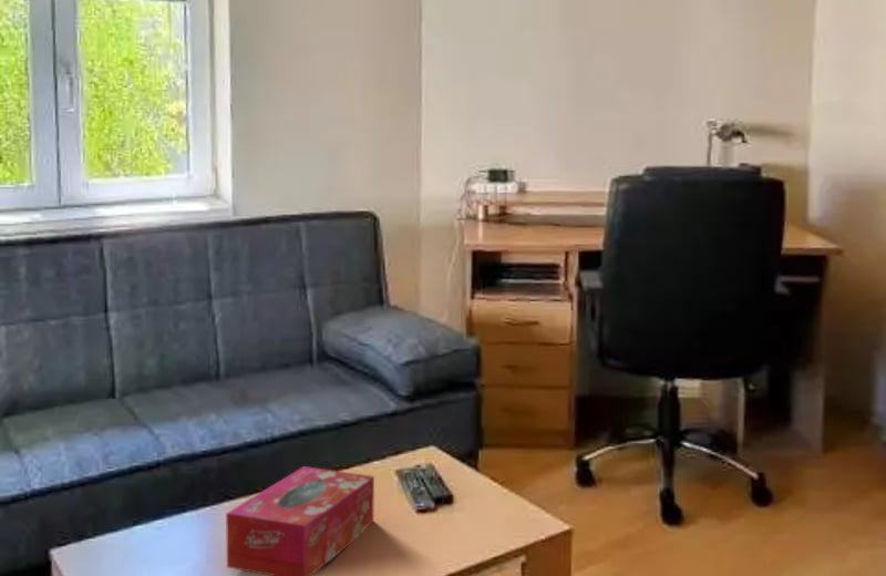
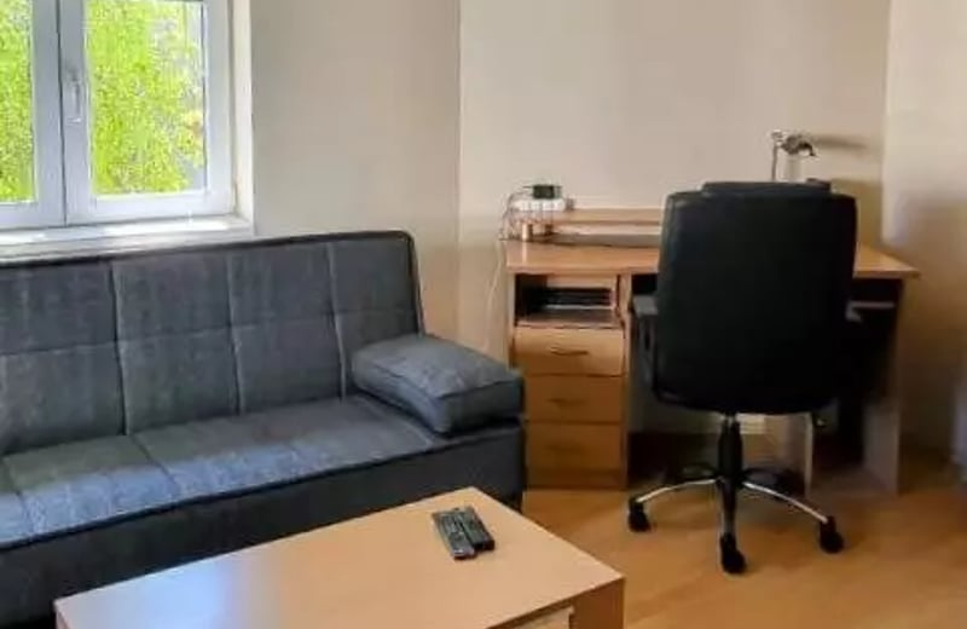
- tissue box (303, 520)
